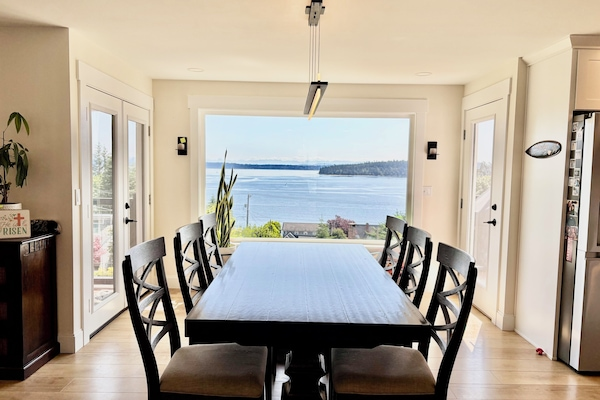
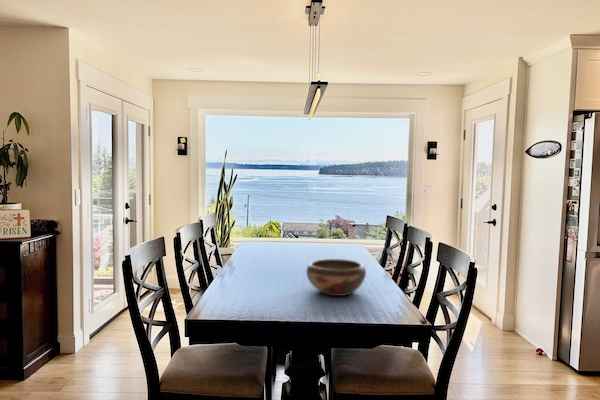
+ decorative bowl (335, 277)
